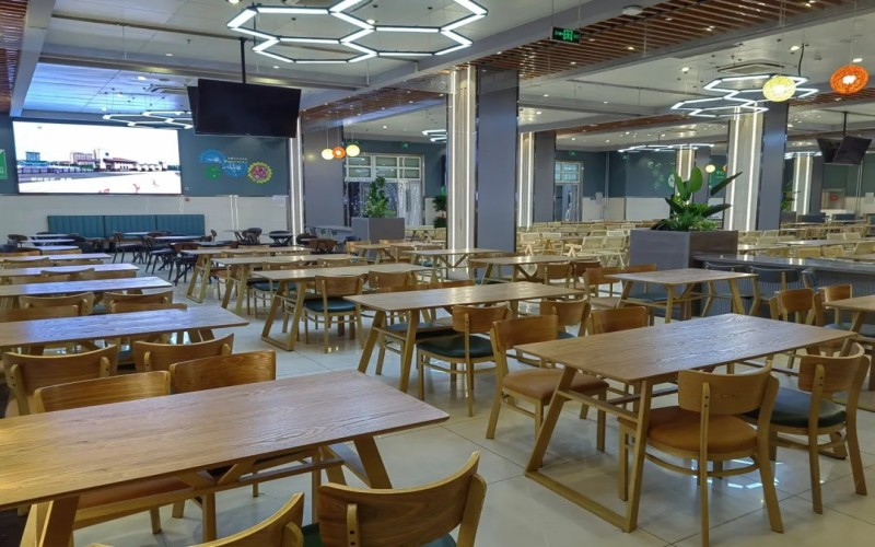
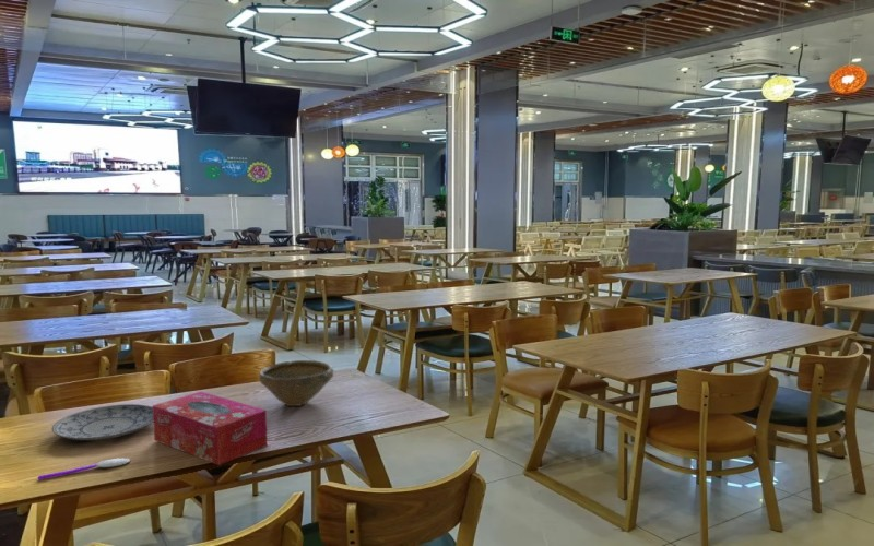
+ tissue box (209, 425)
+ plate (108, 424)
+ spoon (85, 467)
+ bowl (296, 385)
